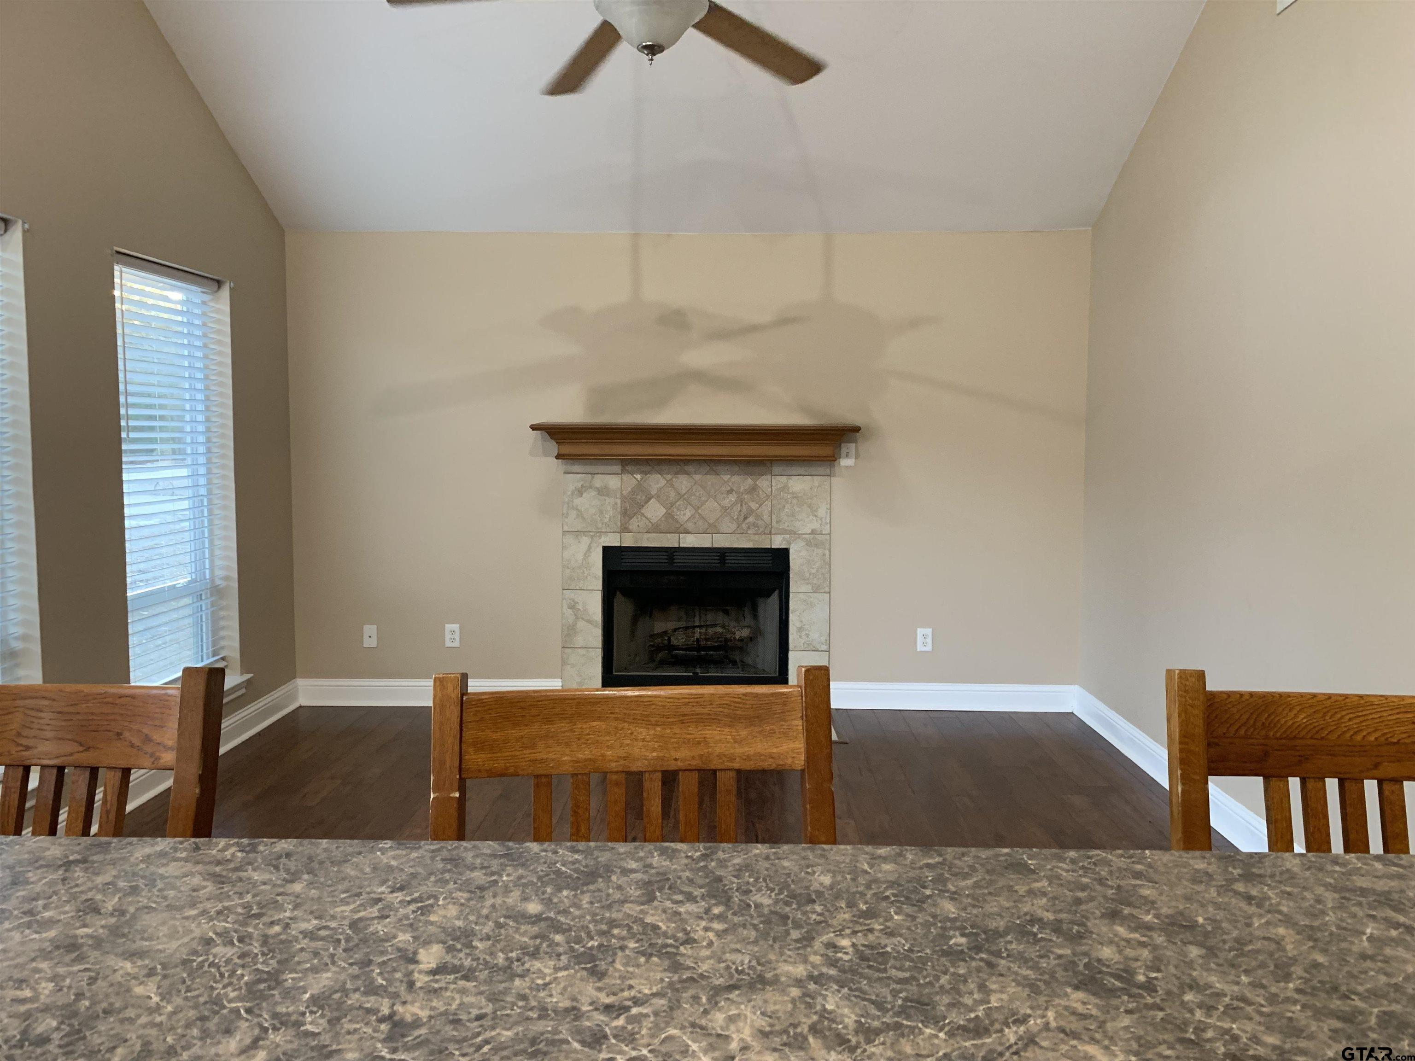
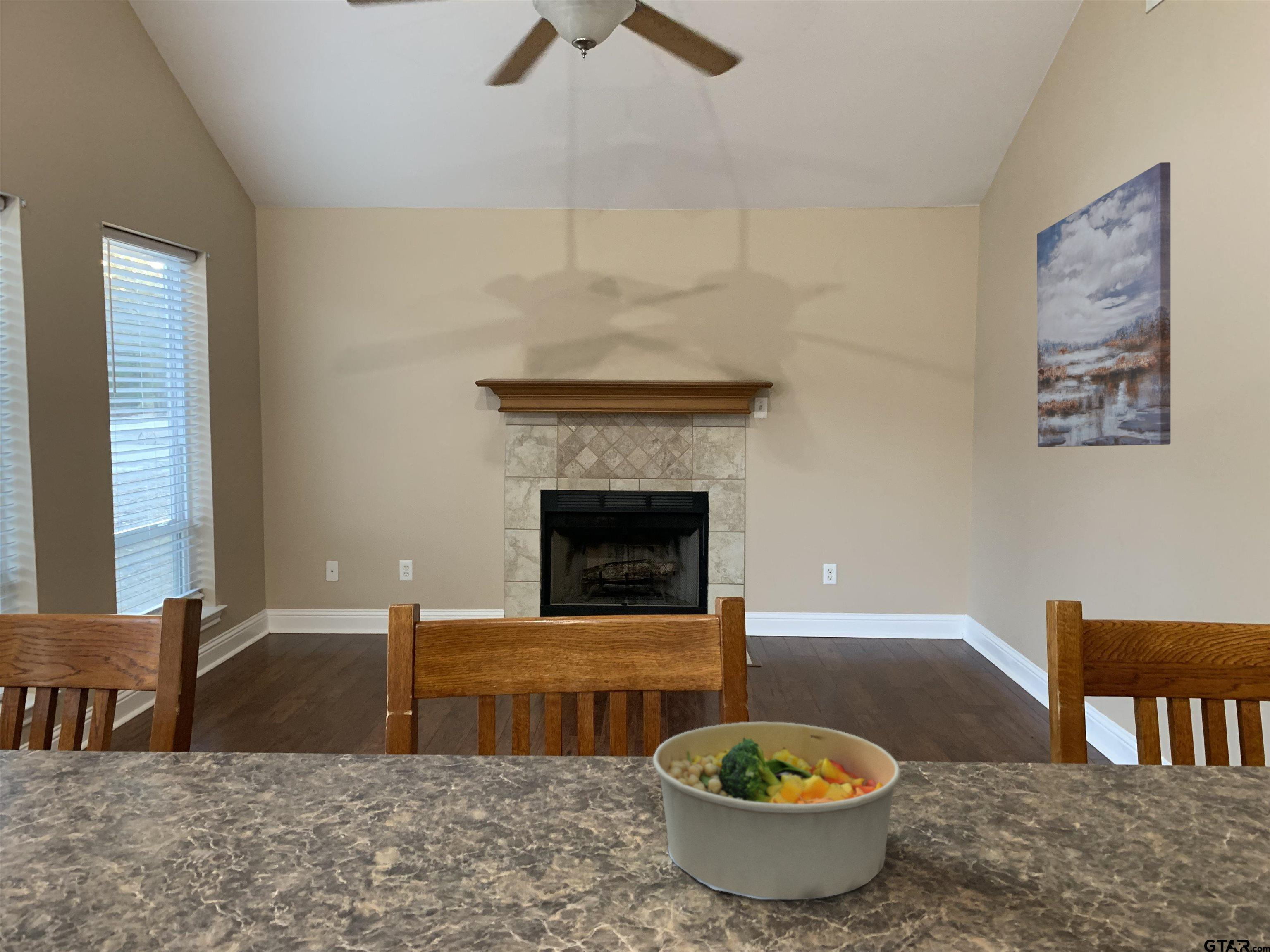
+ bowl (774, 797)
+ wall art (1094, 325)
